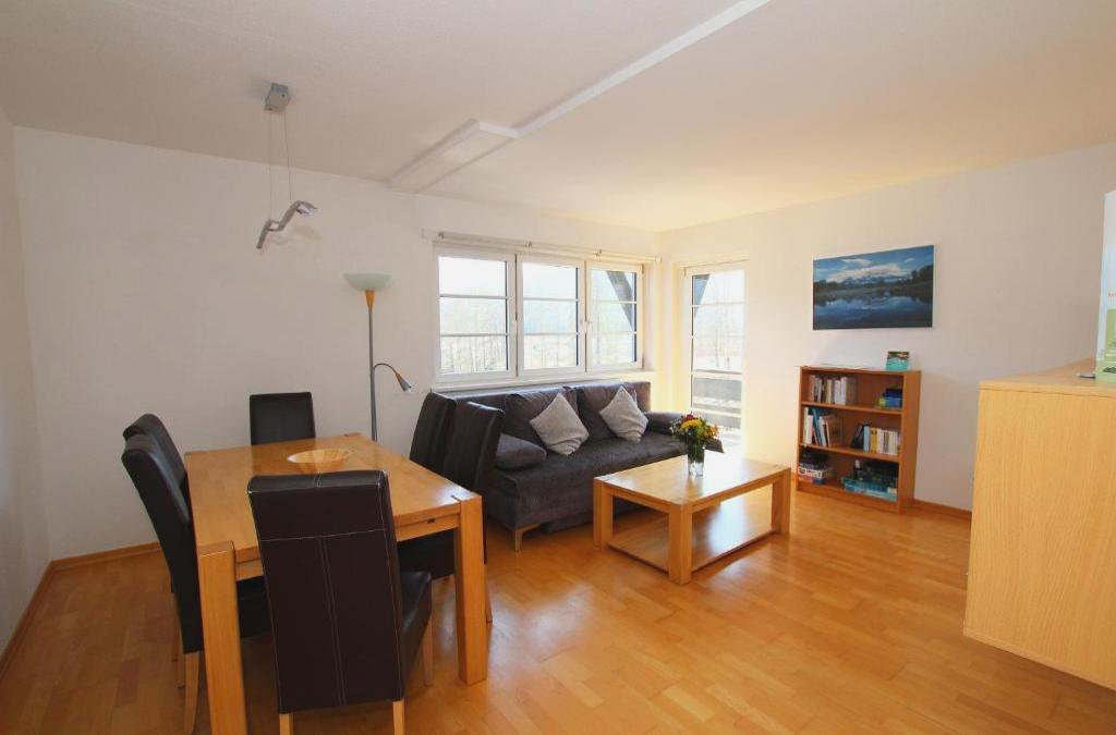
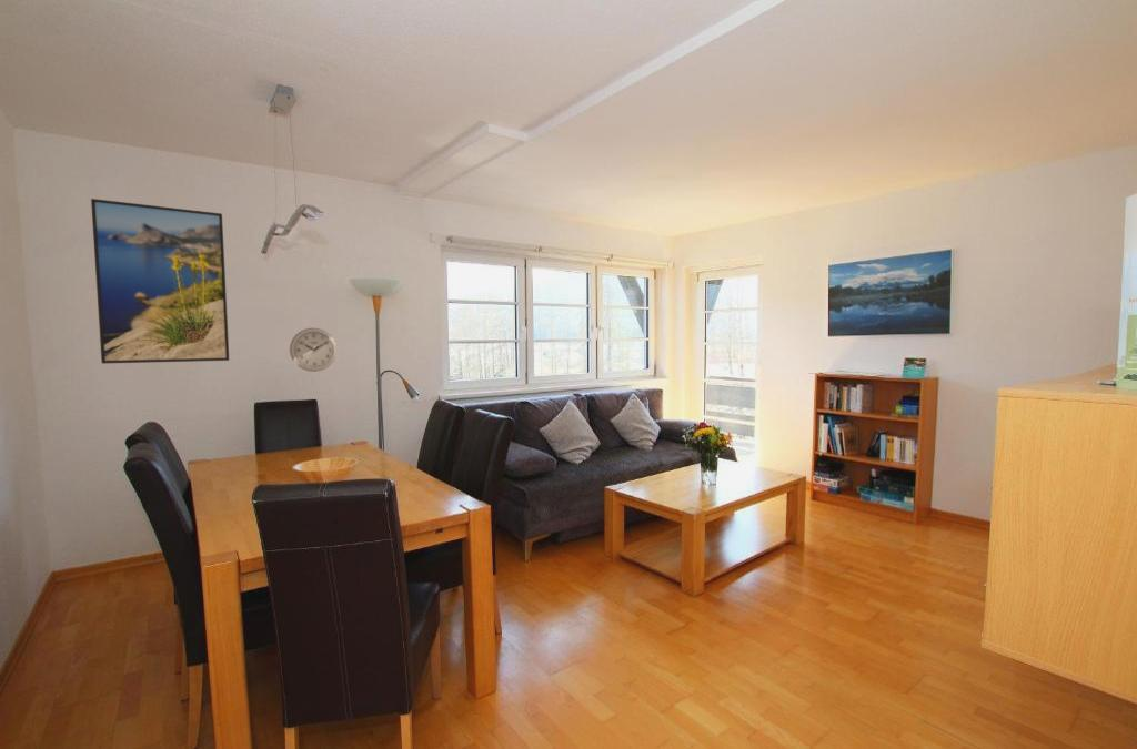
+ wall clock (313, 350)
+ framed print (164, 284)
